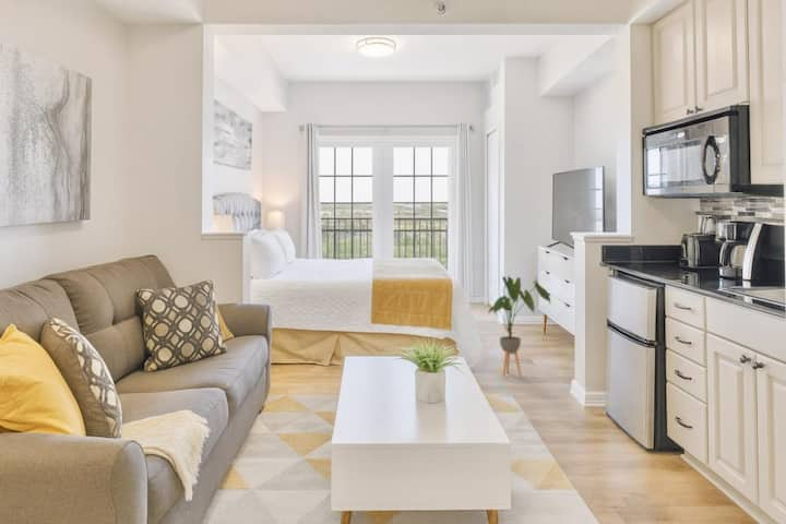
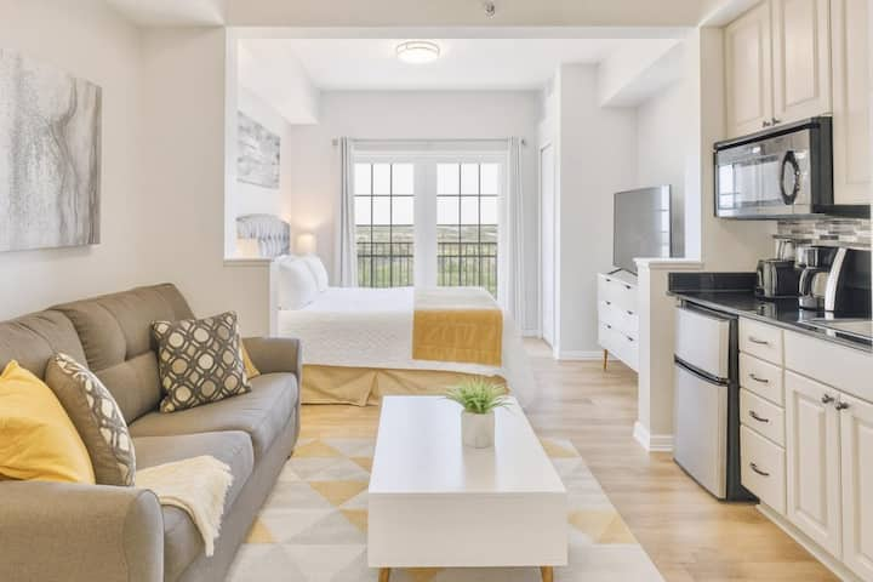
- house plant (513, 324)
